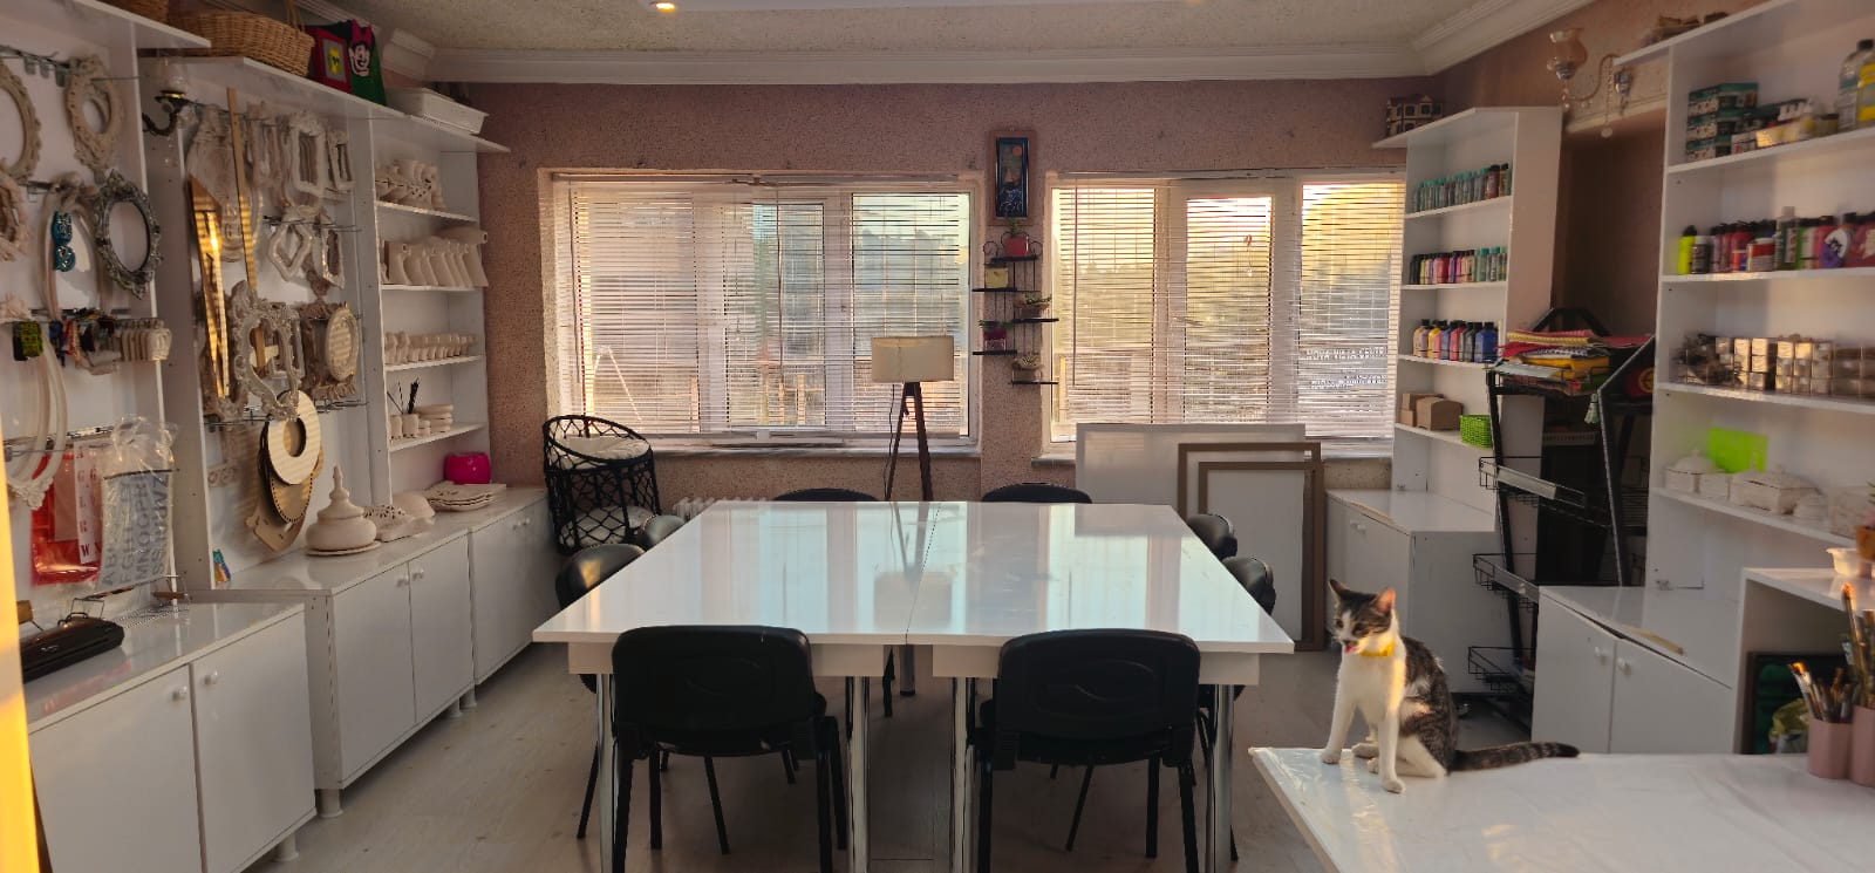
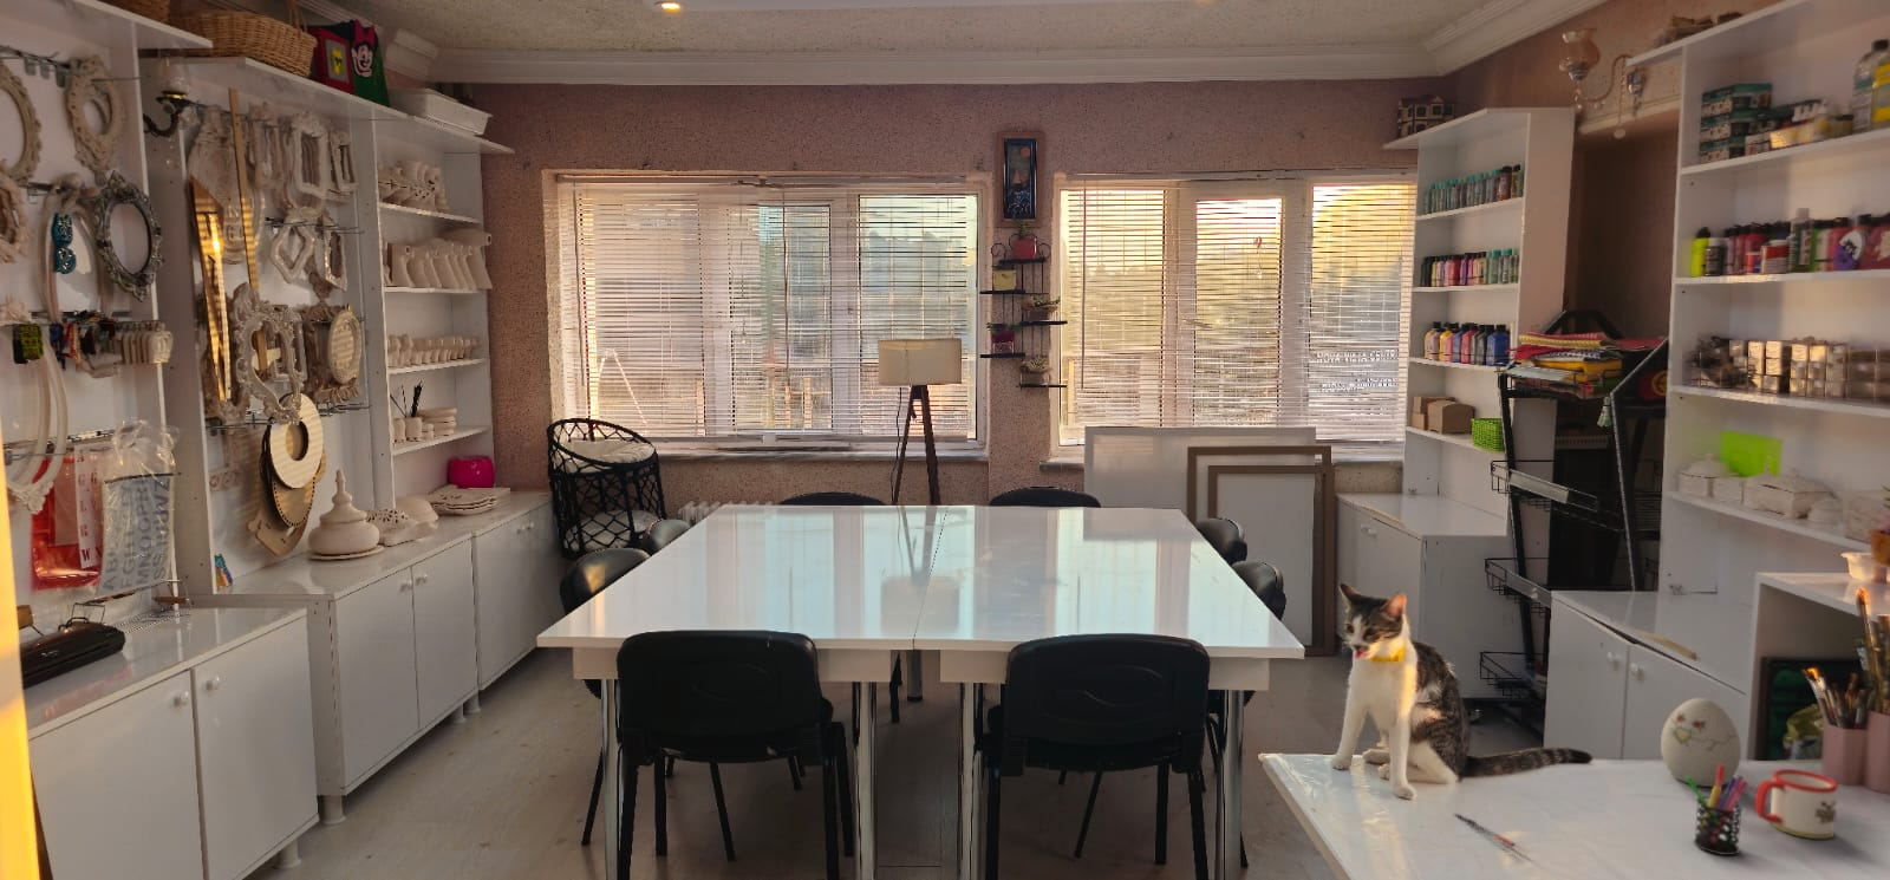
+ pen holder (1713, 806)
+ decorative egg (1700, 738)
+ pen (1483, 828)
+ mug (1794, 802)
